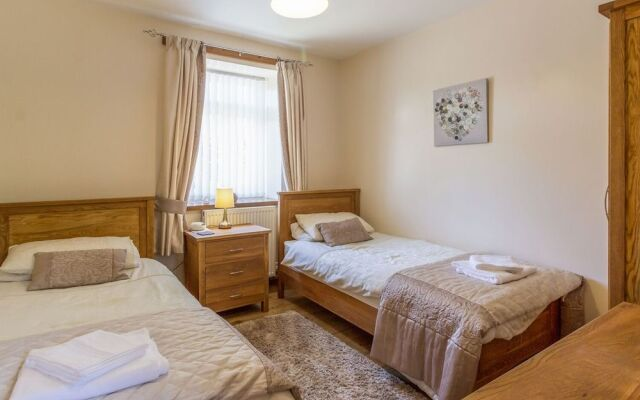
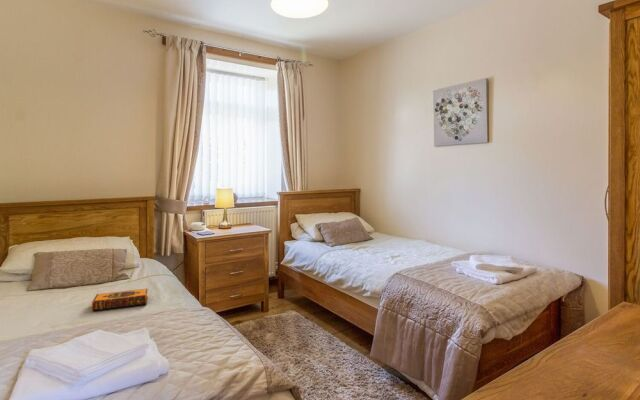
+ hardback book (121, 299)
